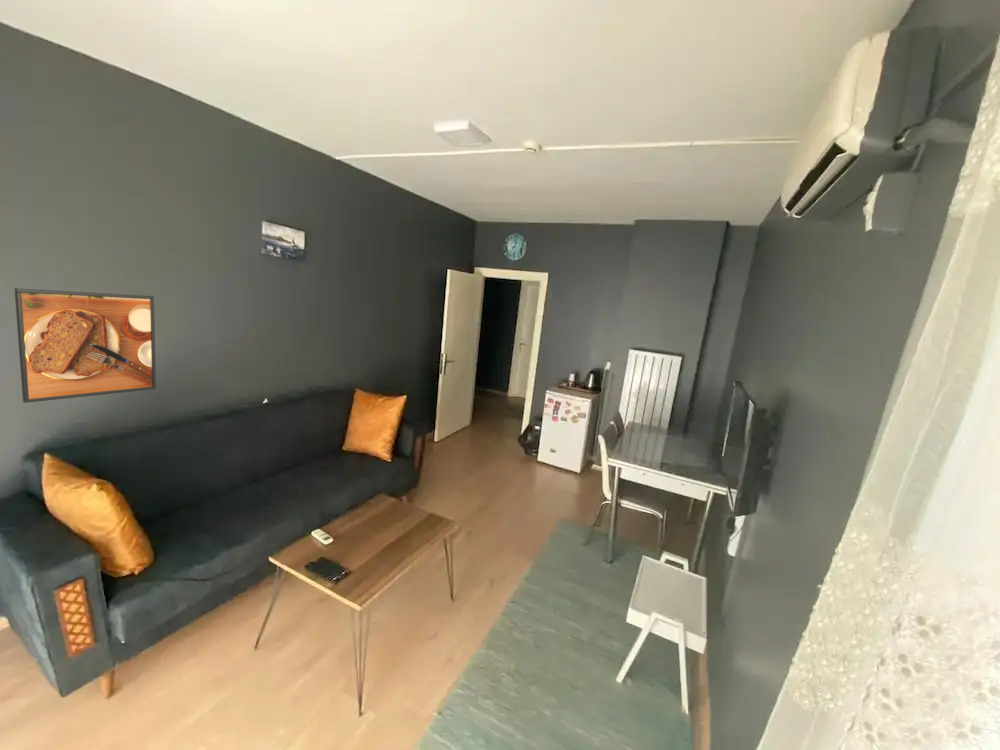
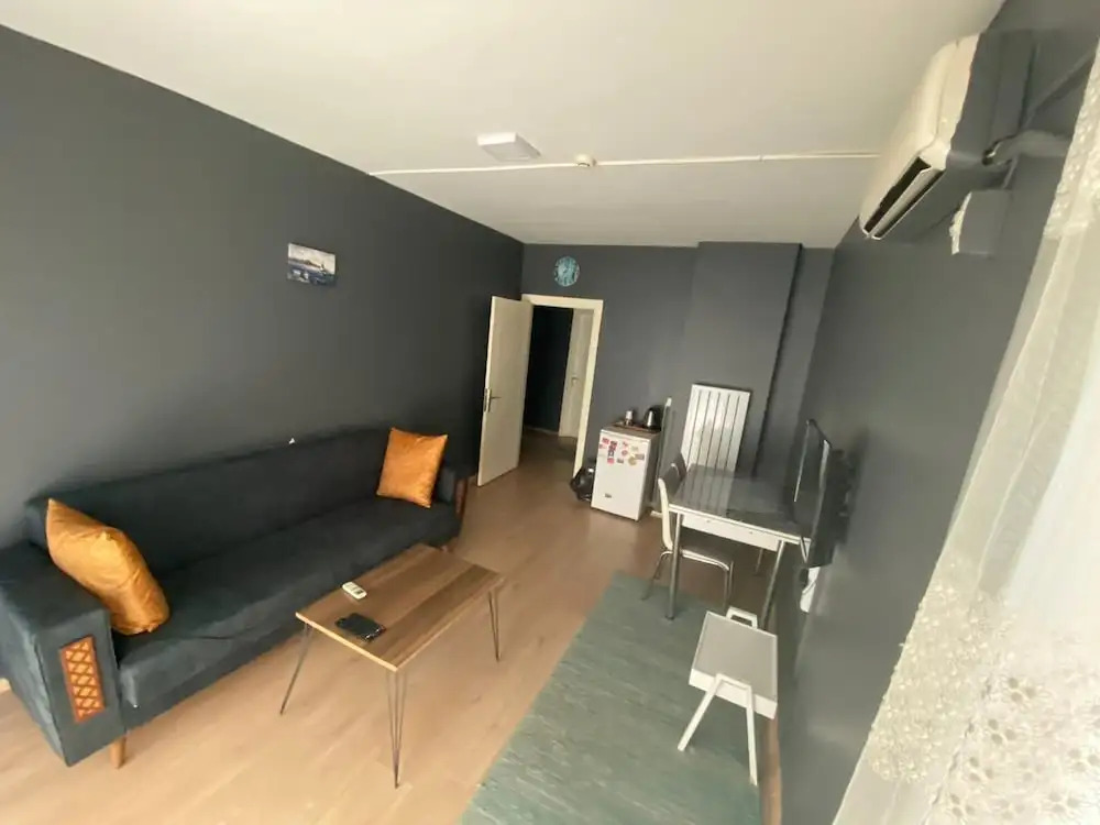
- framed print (93, 344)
